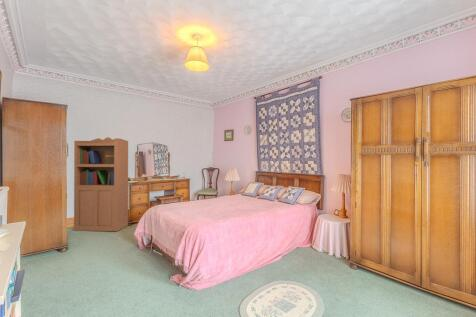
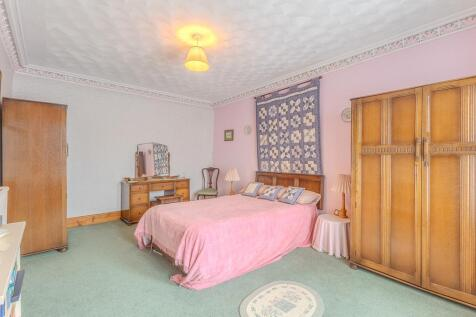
- bookcase (102, 182)
